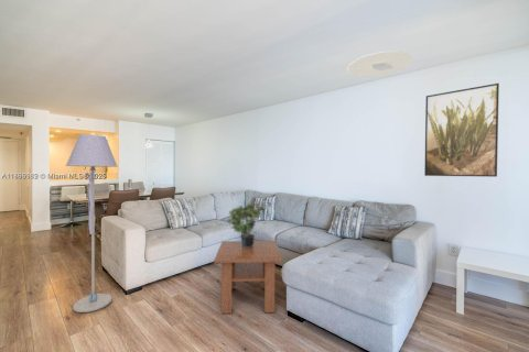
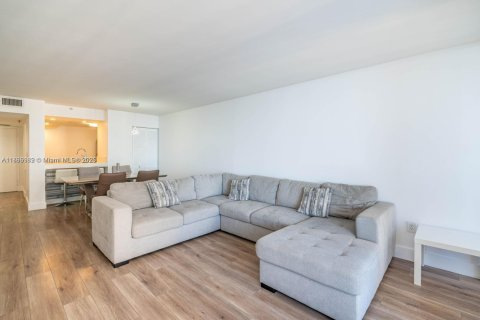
- coffee table (248, 274)
- potted plant (247, 223)
- floor lamp (93, 220)
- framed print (458, 133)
- ceiling light (378, 63)
